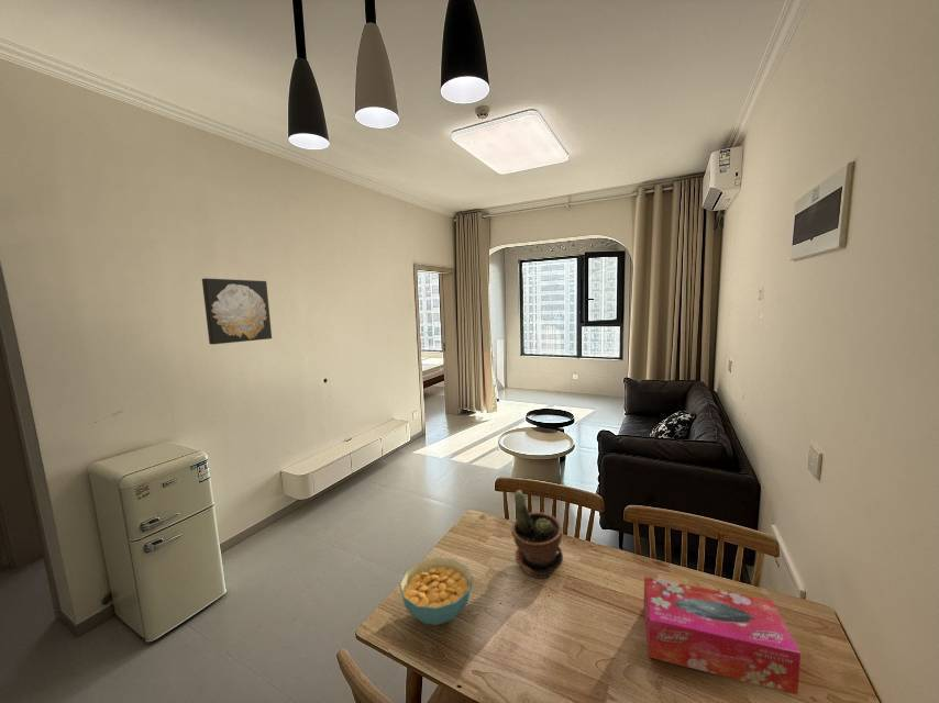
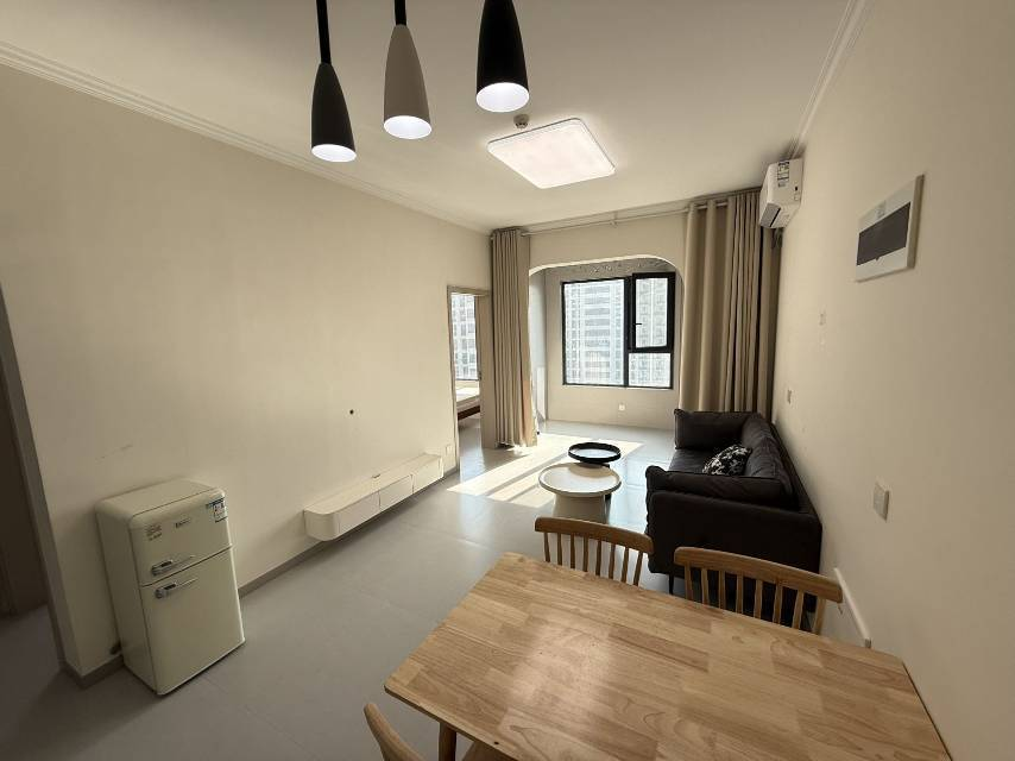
- tissue box (711, 628)
- wall art (239, 311)
- cereal bowl (437, 596)
- potted plant (537, 528)
